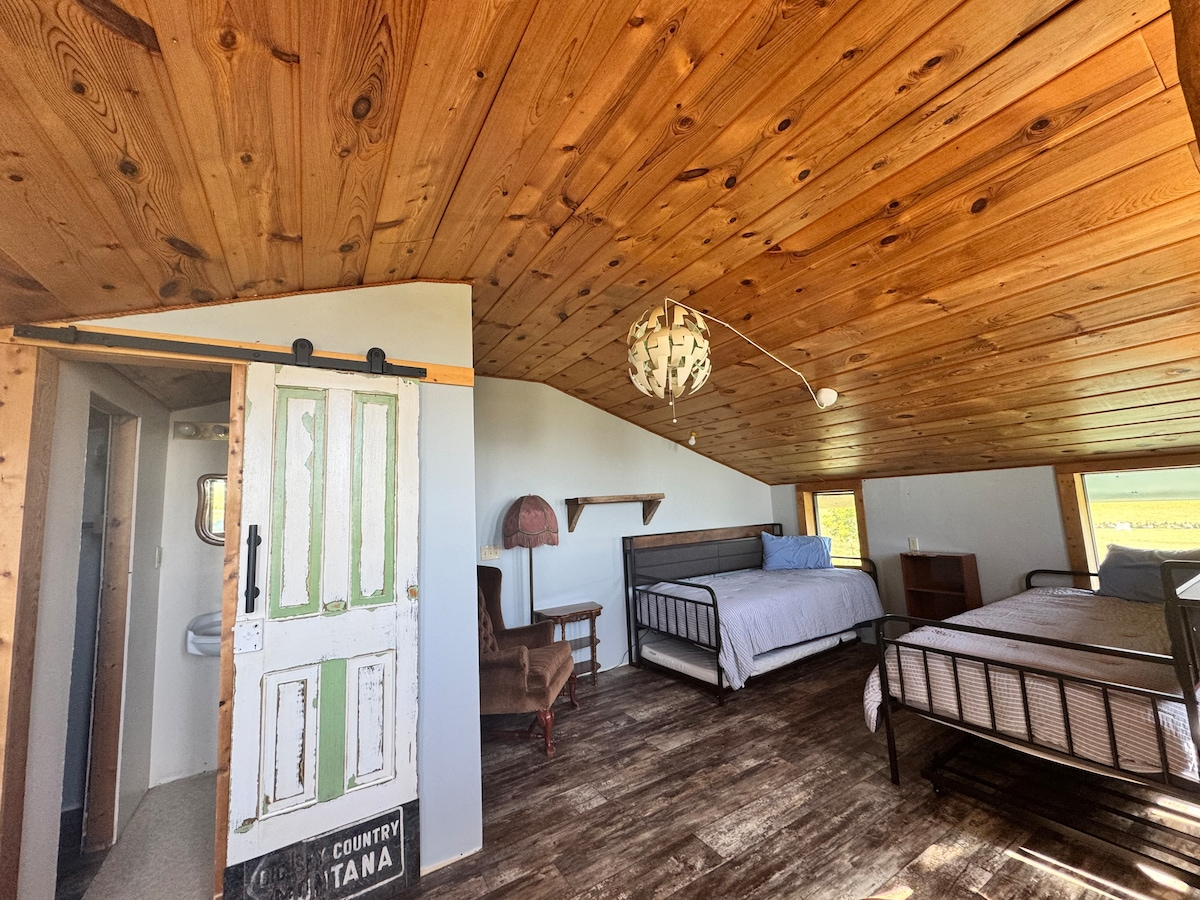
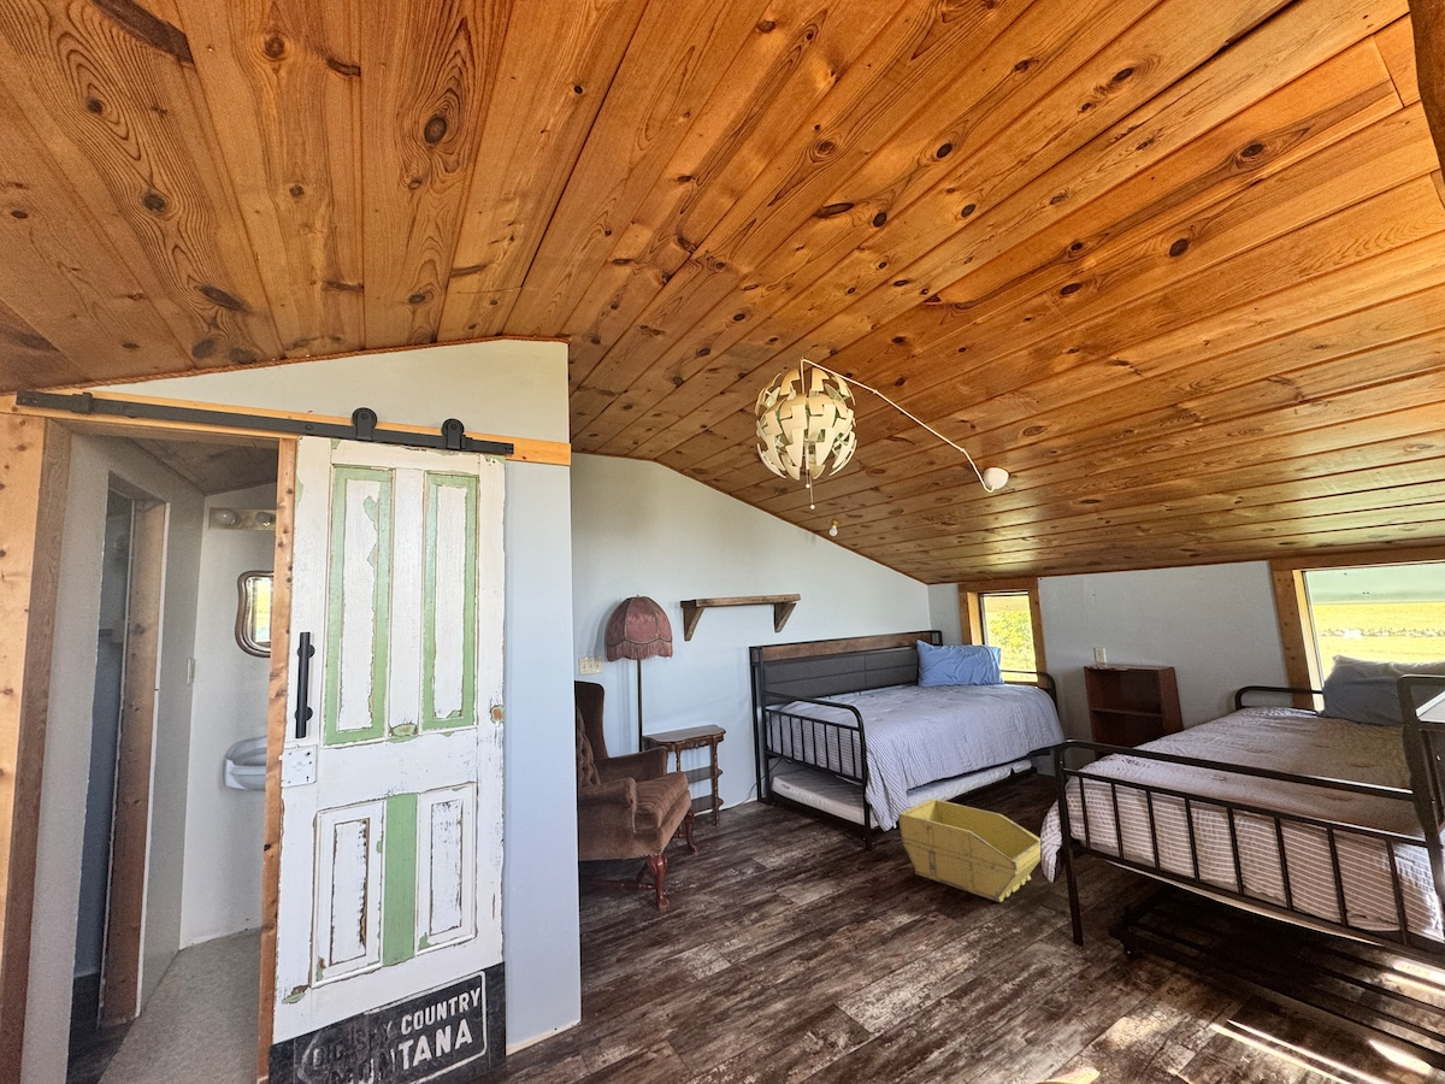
+ storage bin (971, 847)
